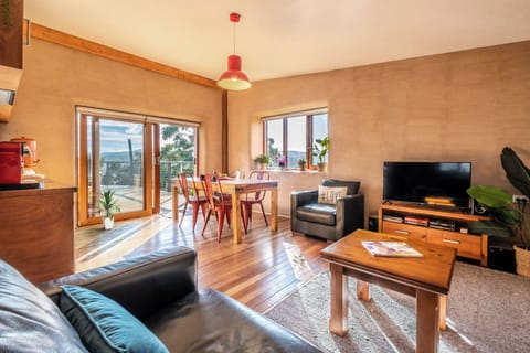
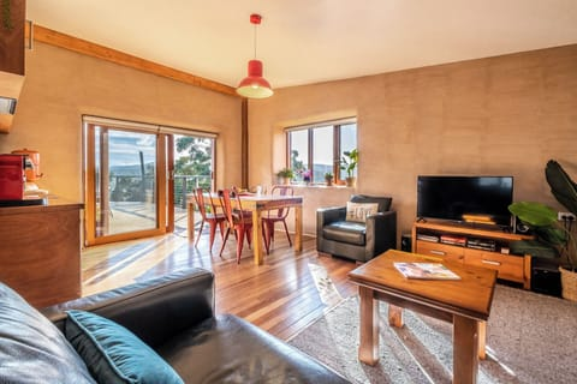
- indoor plant (107, 207)
